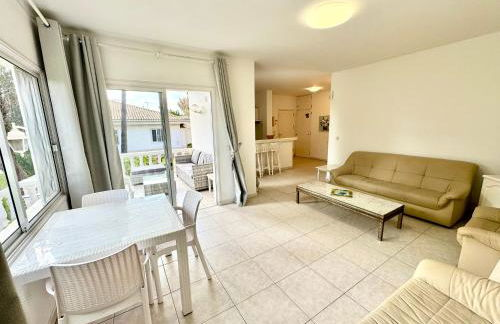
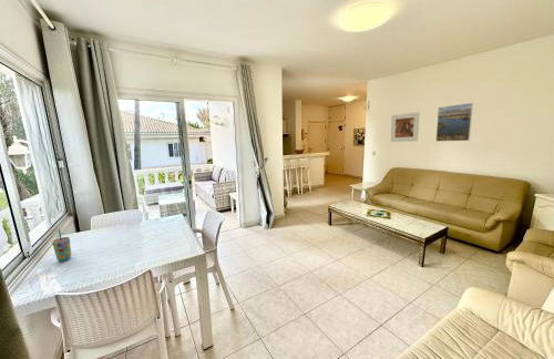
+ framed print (403, 127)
+ cup (61, 244)
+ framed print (453, 123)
